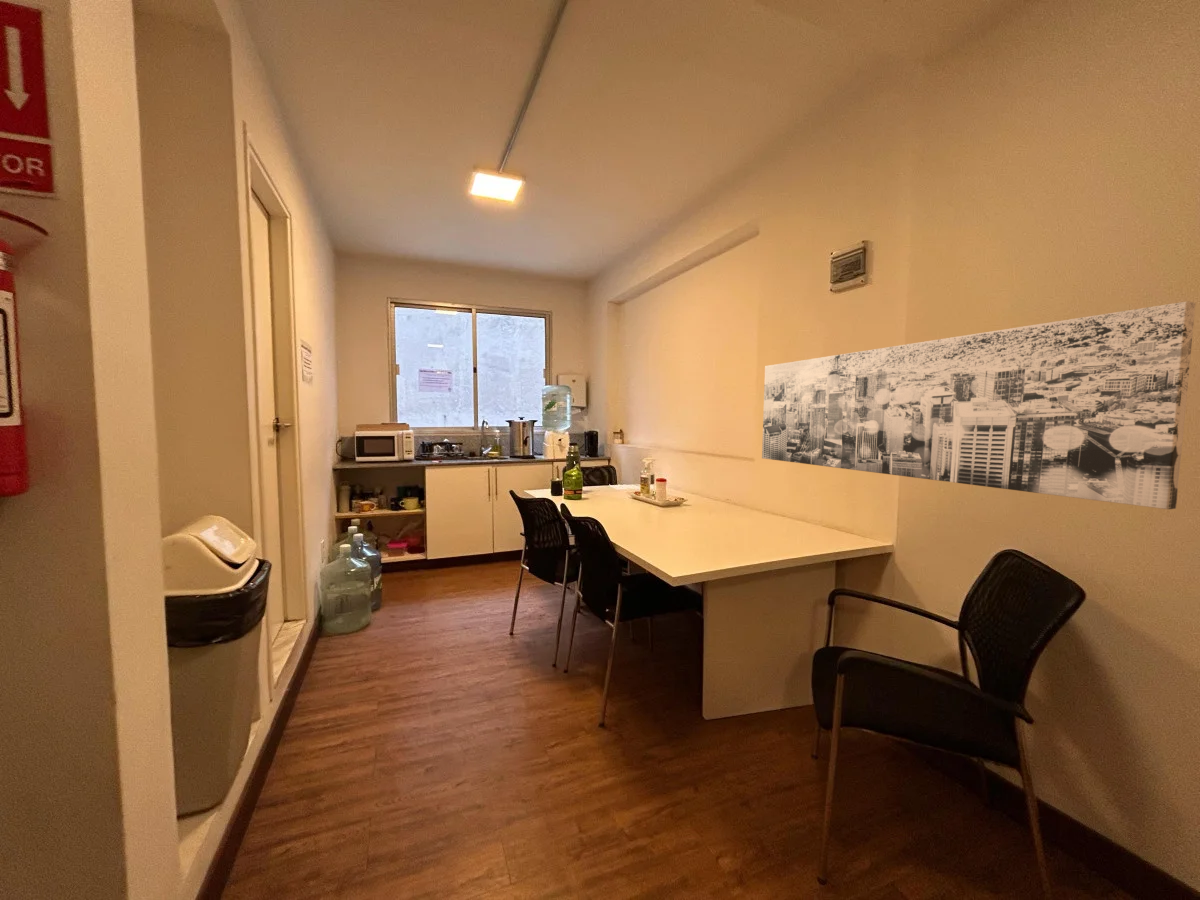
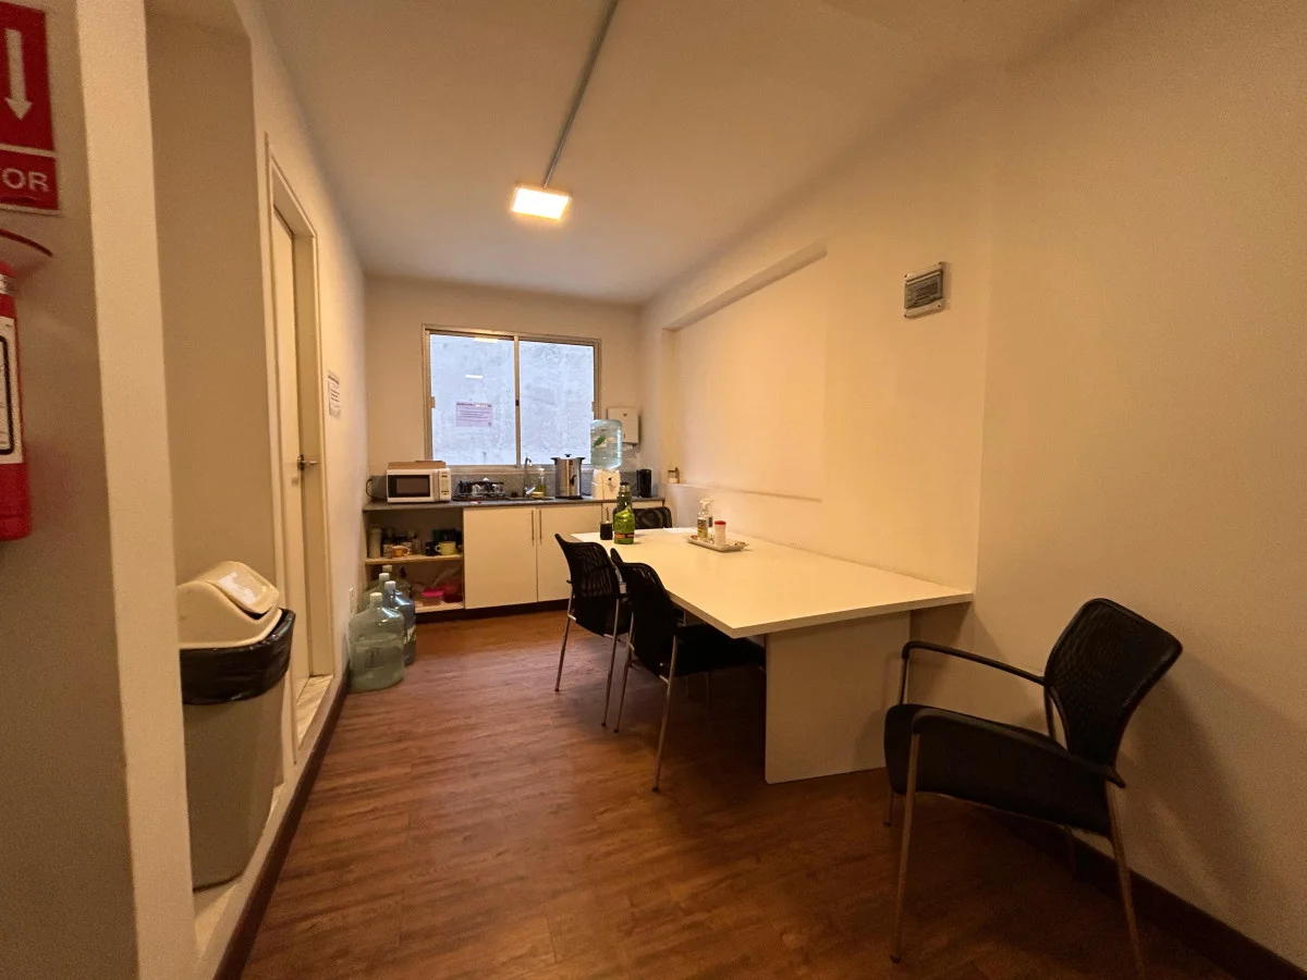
- wall art (894, 410)
